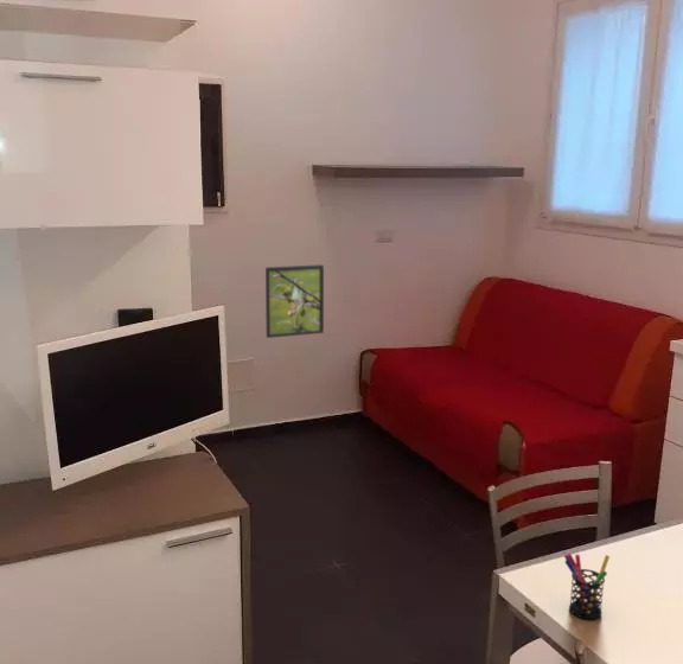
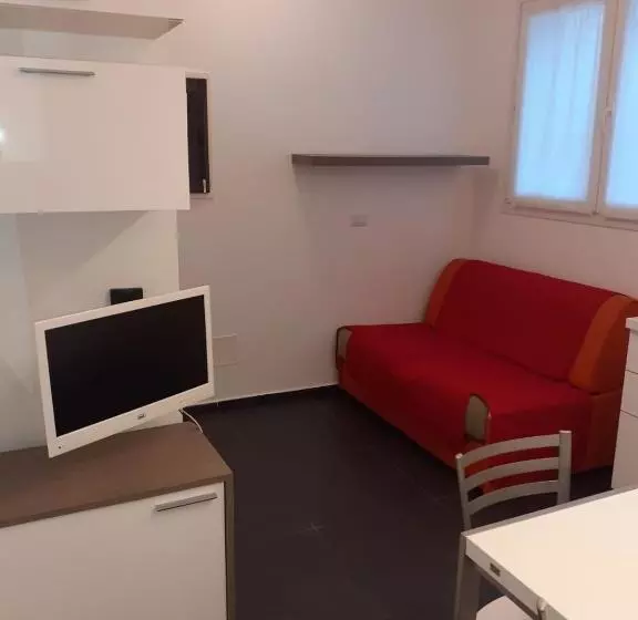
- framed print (294, 300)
- pen holder (588, 583)
